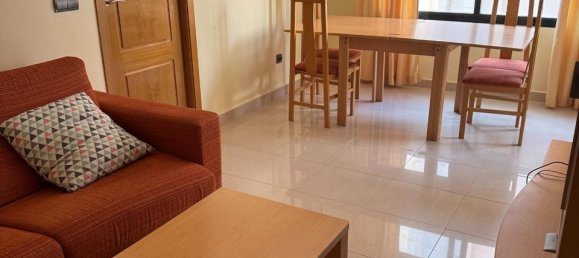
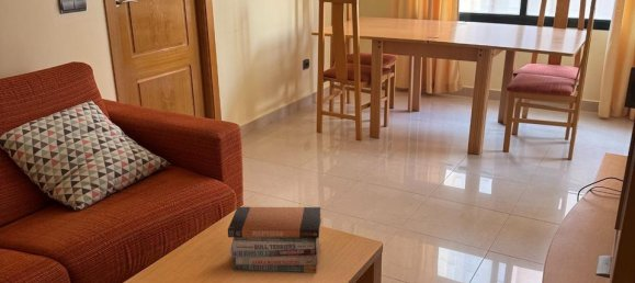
+ book stack (275, 238)
